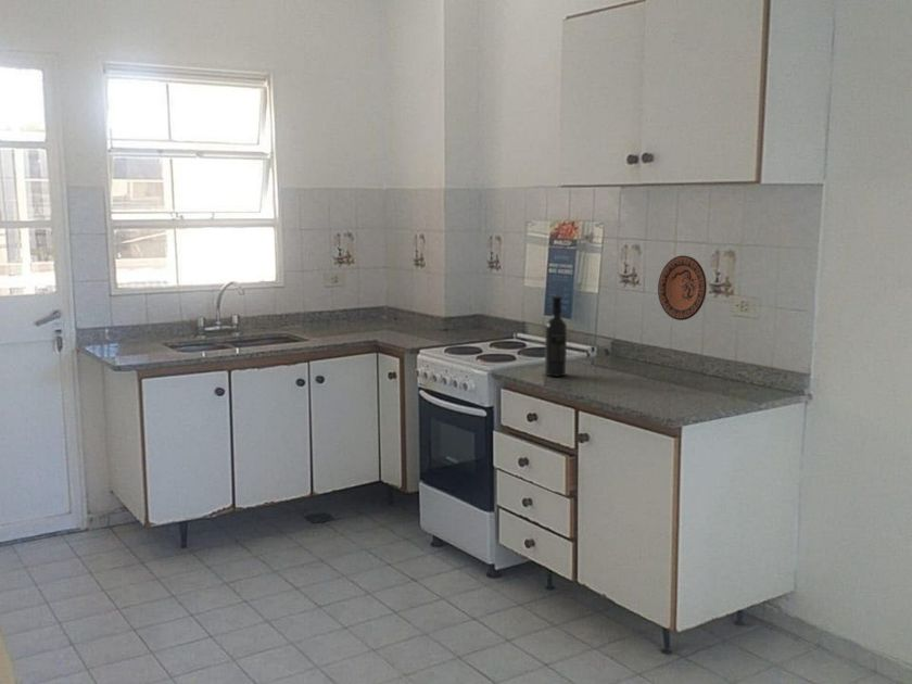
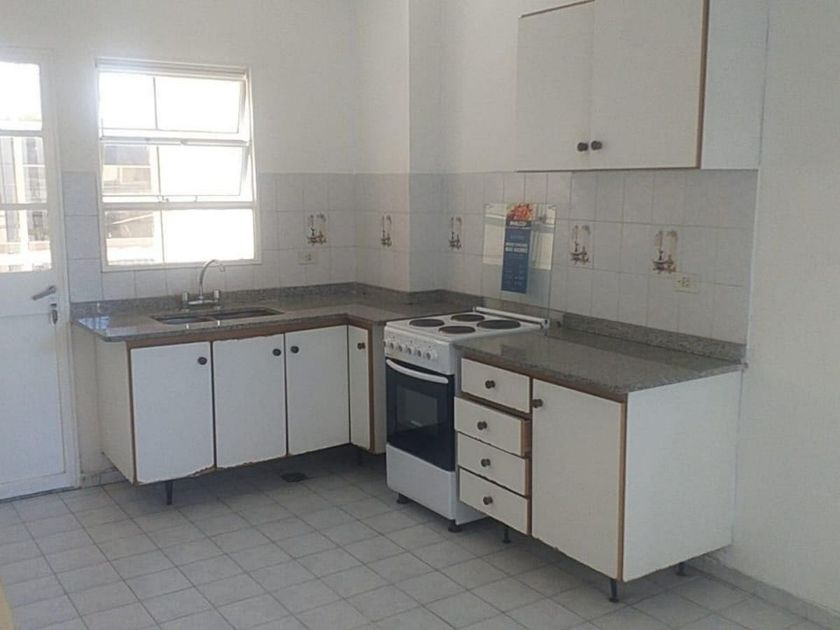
- decorative plate (682, 288)
- wine bottle (556, 335)
